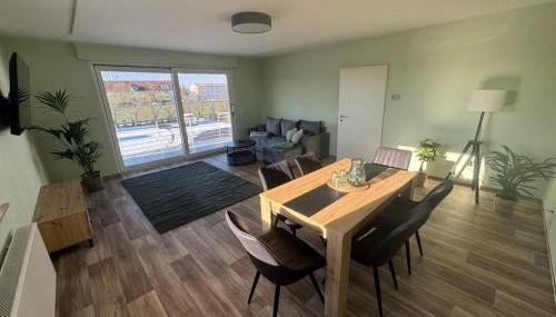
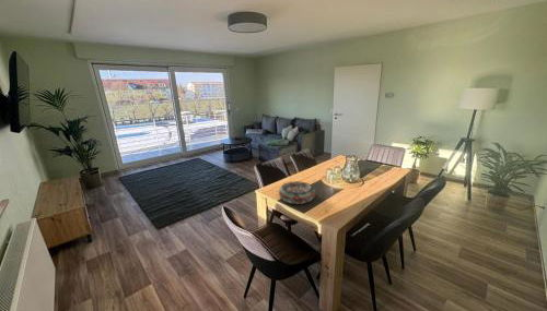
+ decorative bowl (296, 192)
